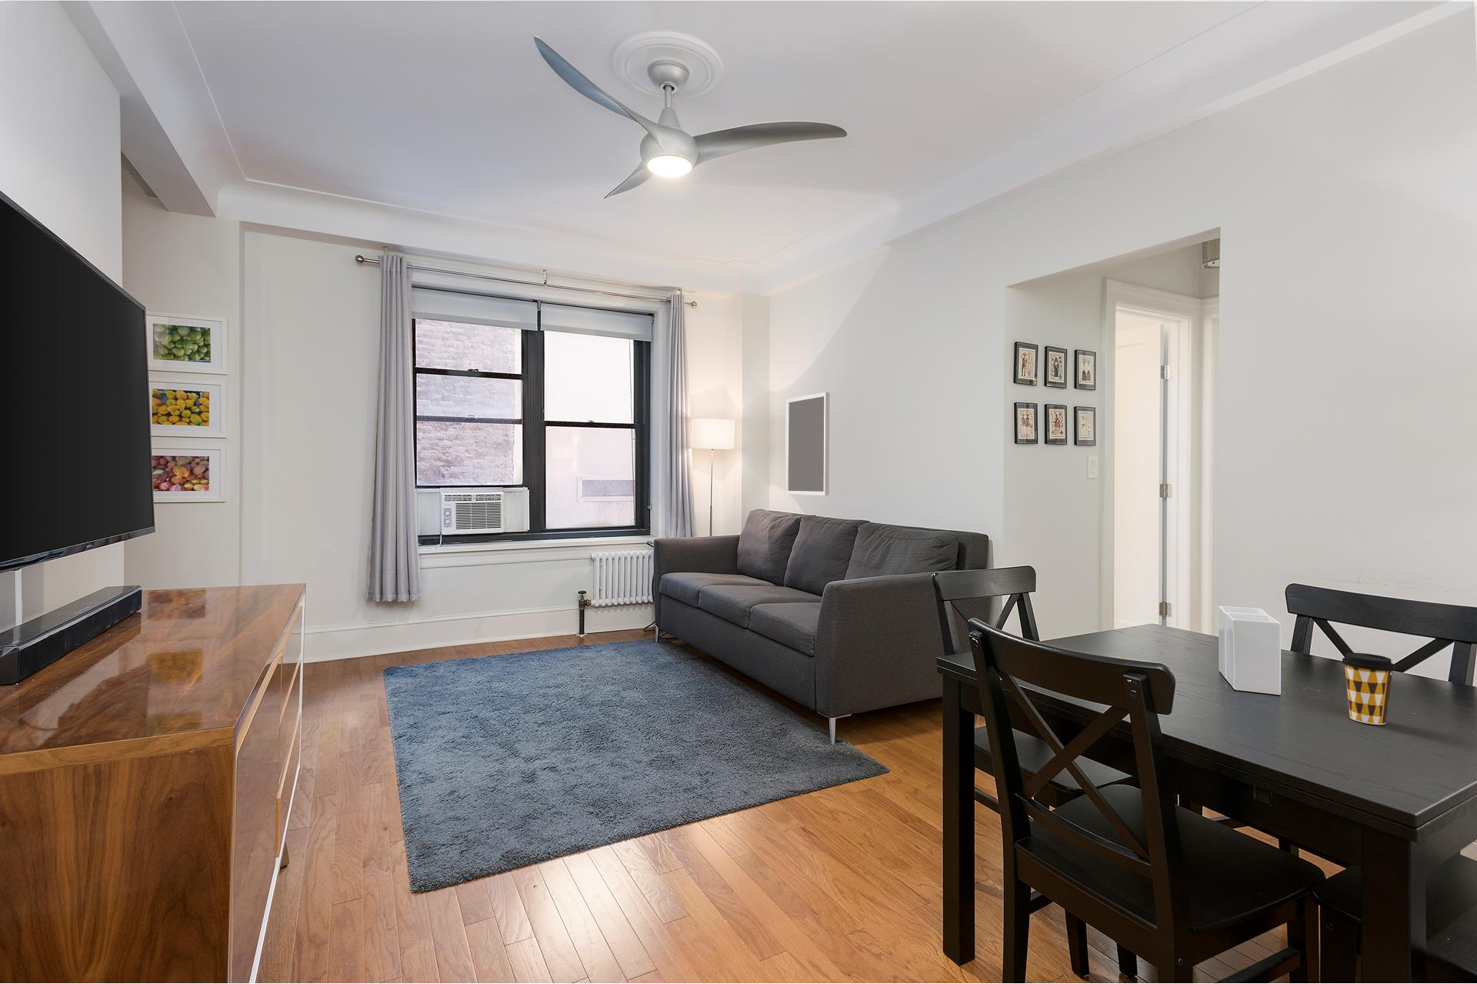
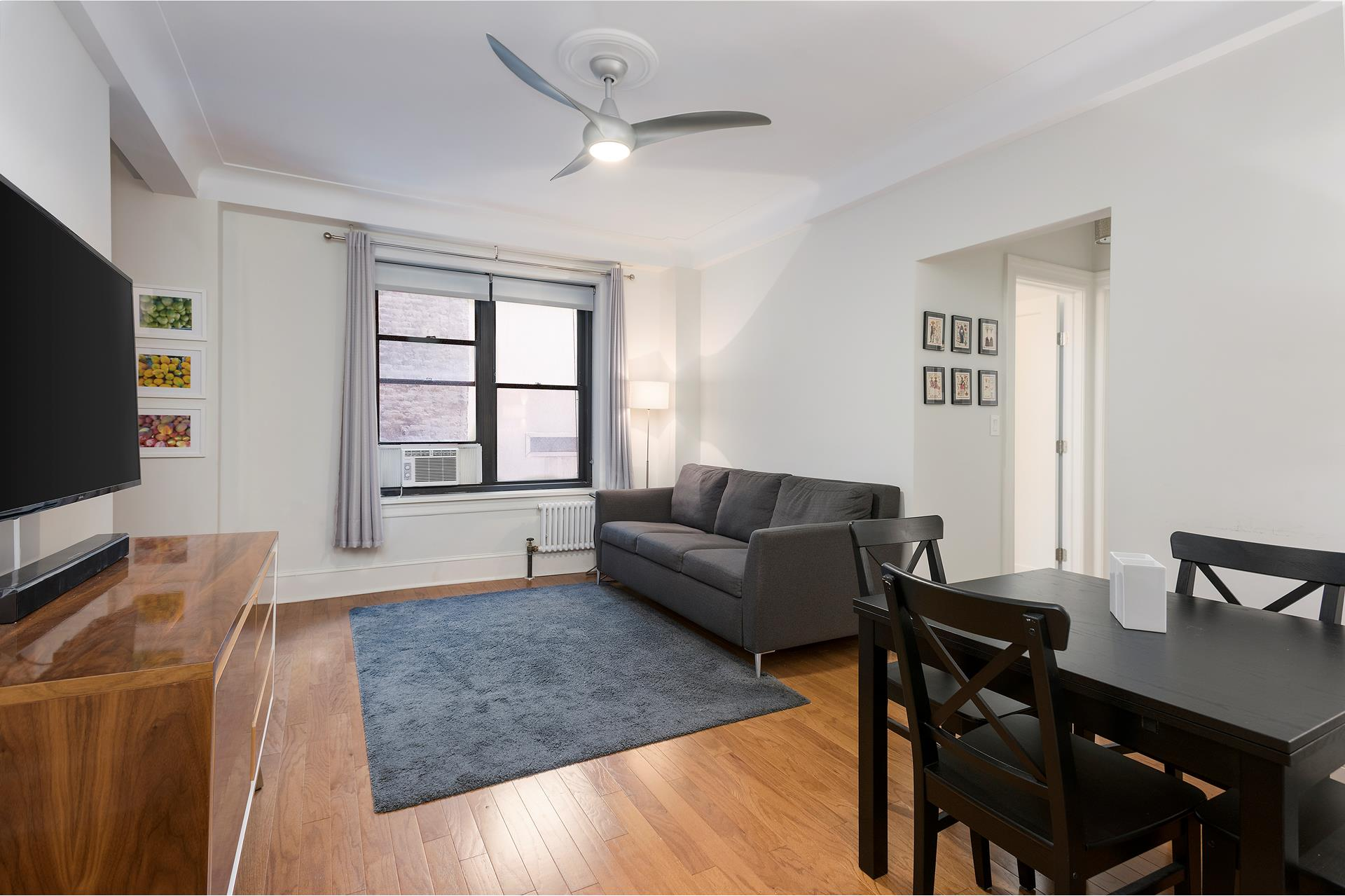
- home mirror (806, 446)
- coffee cup (1368, 687)
